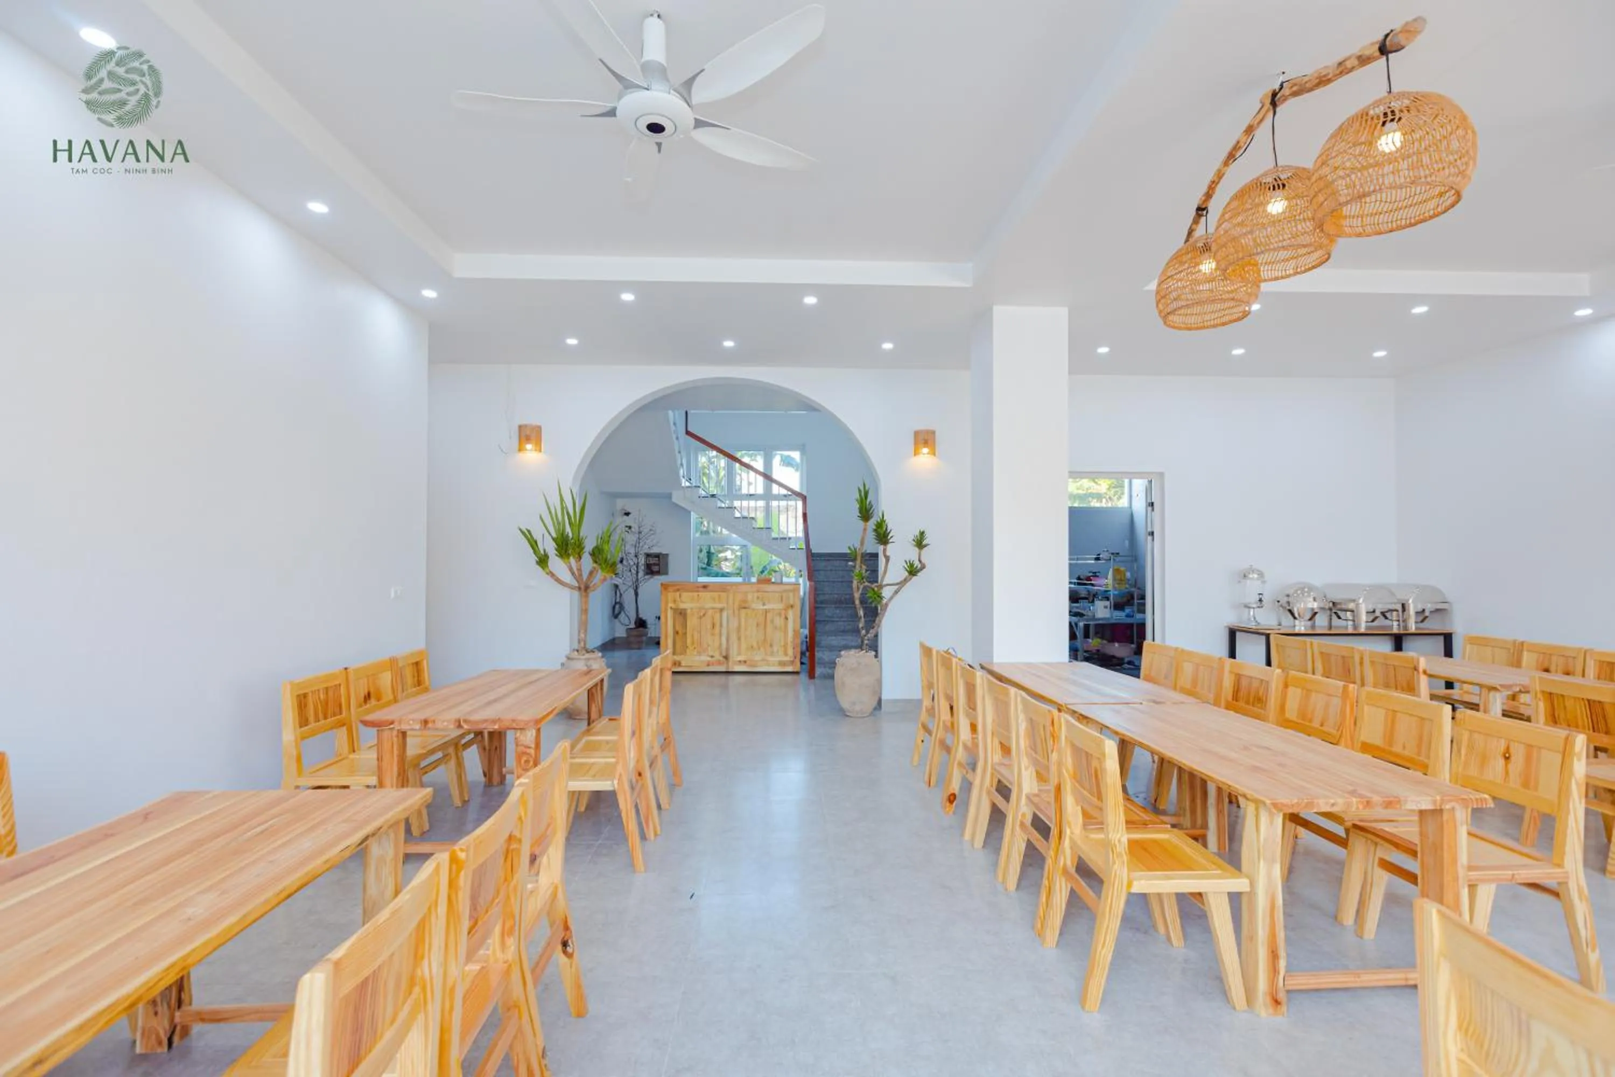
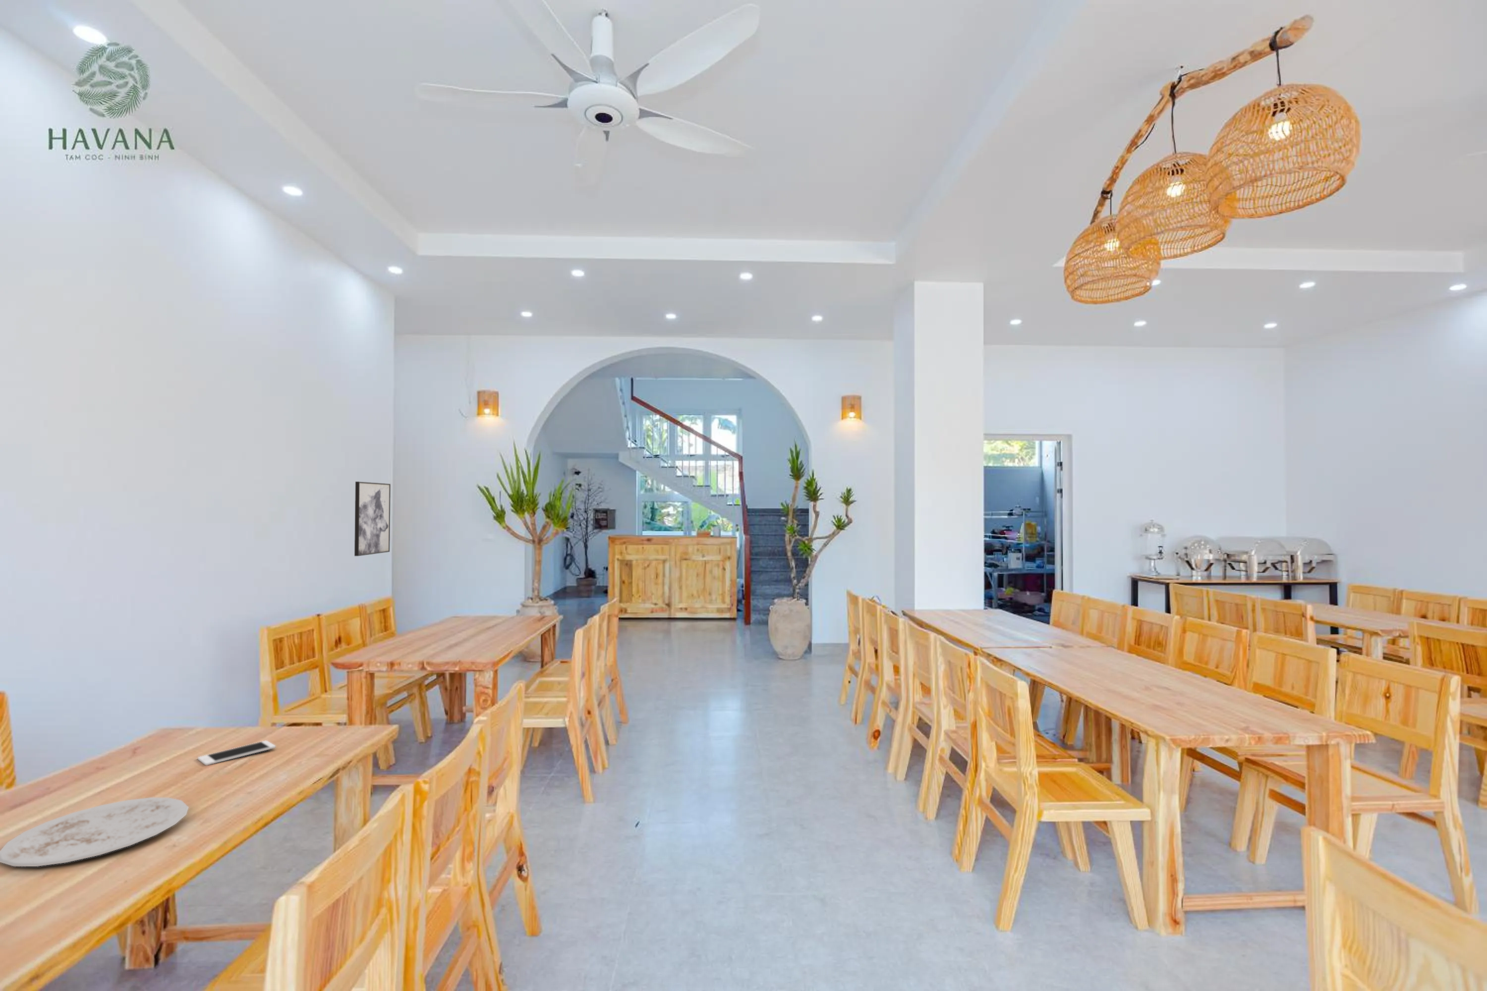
+ plate (100, 830)
+ cell phone (238, 752)
+ wall art (373, 518)
